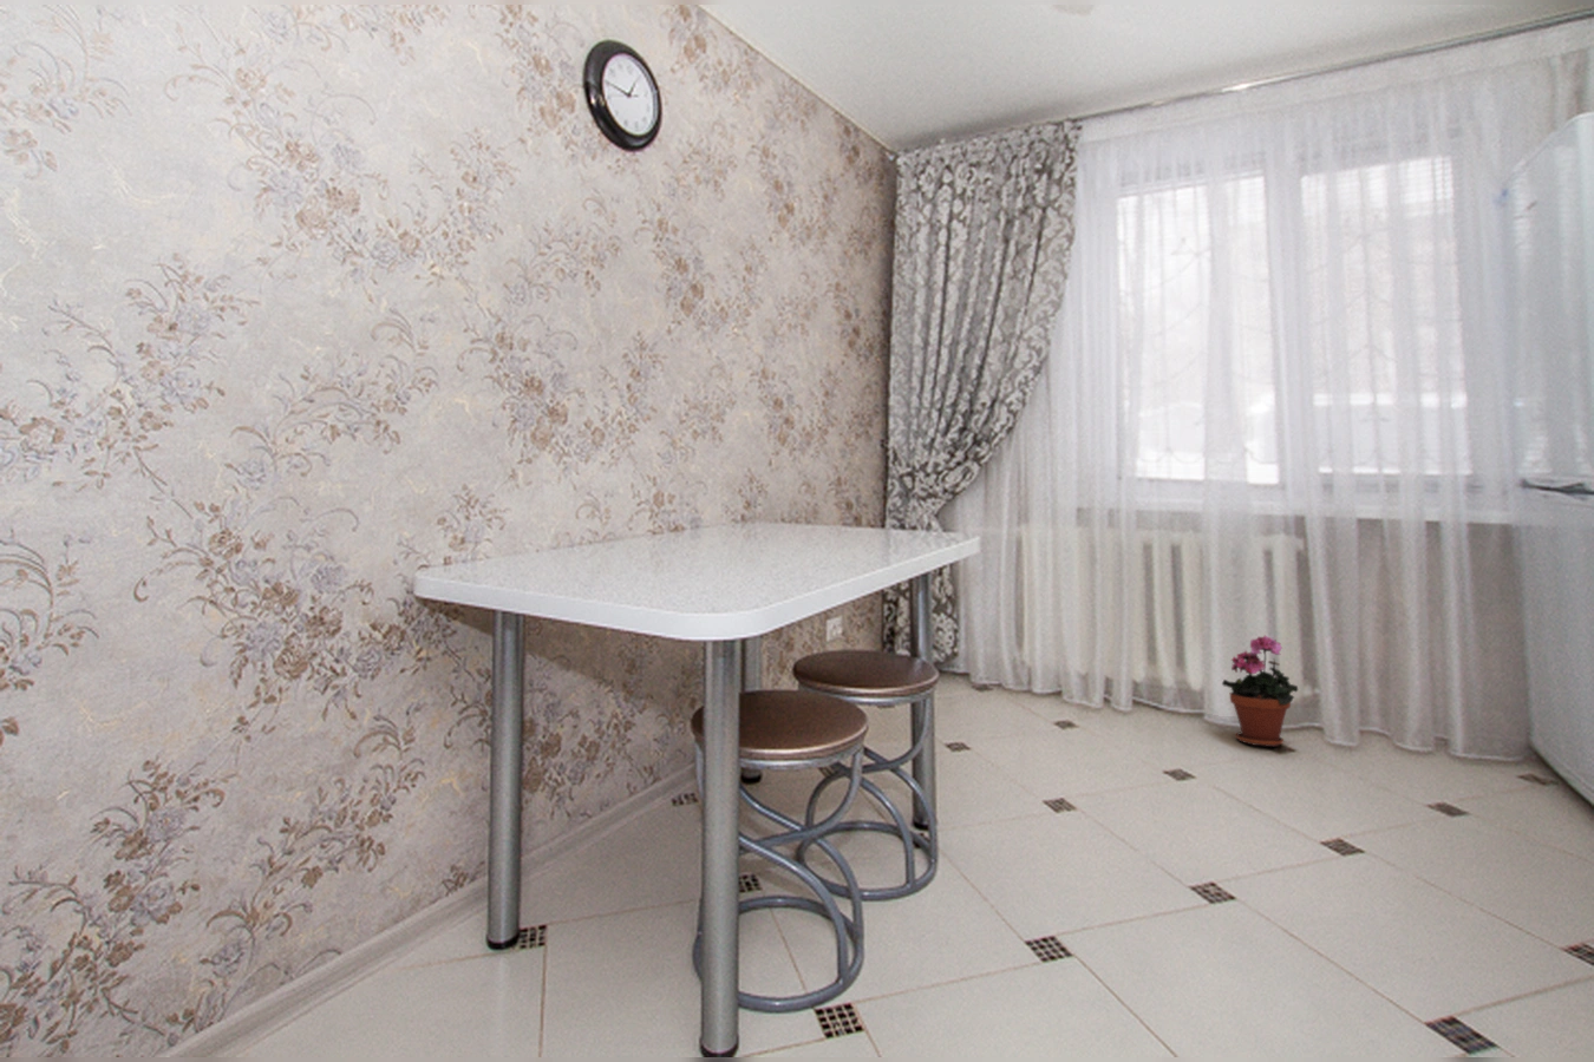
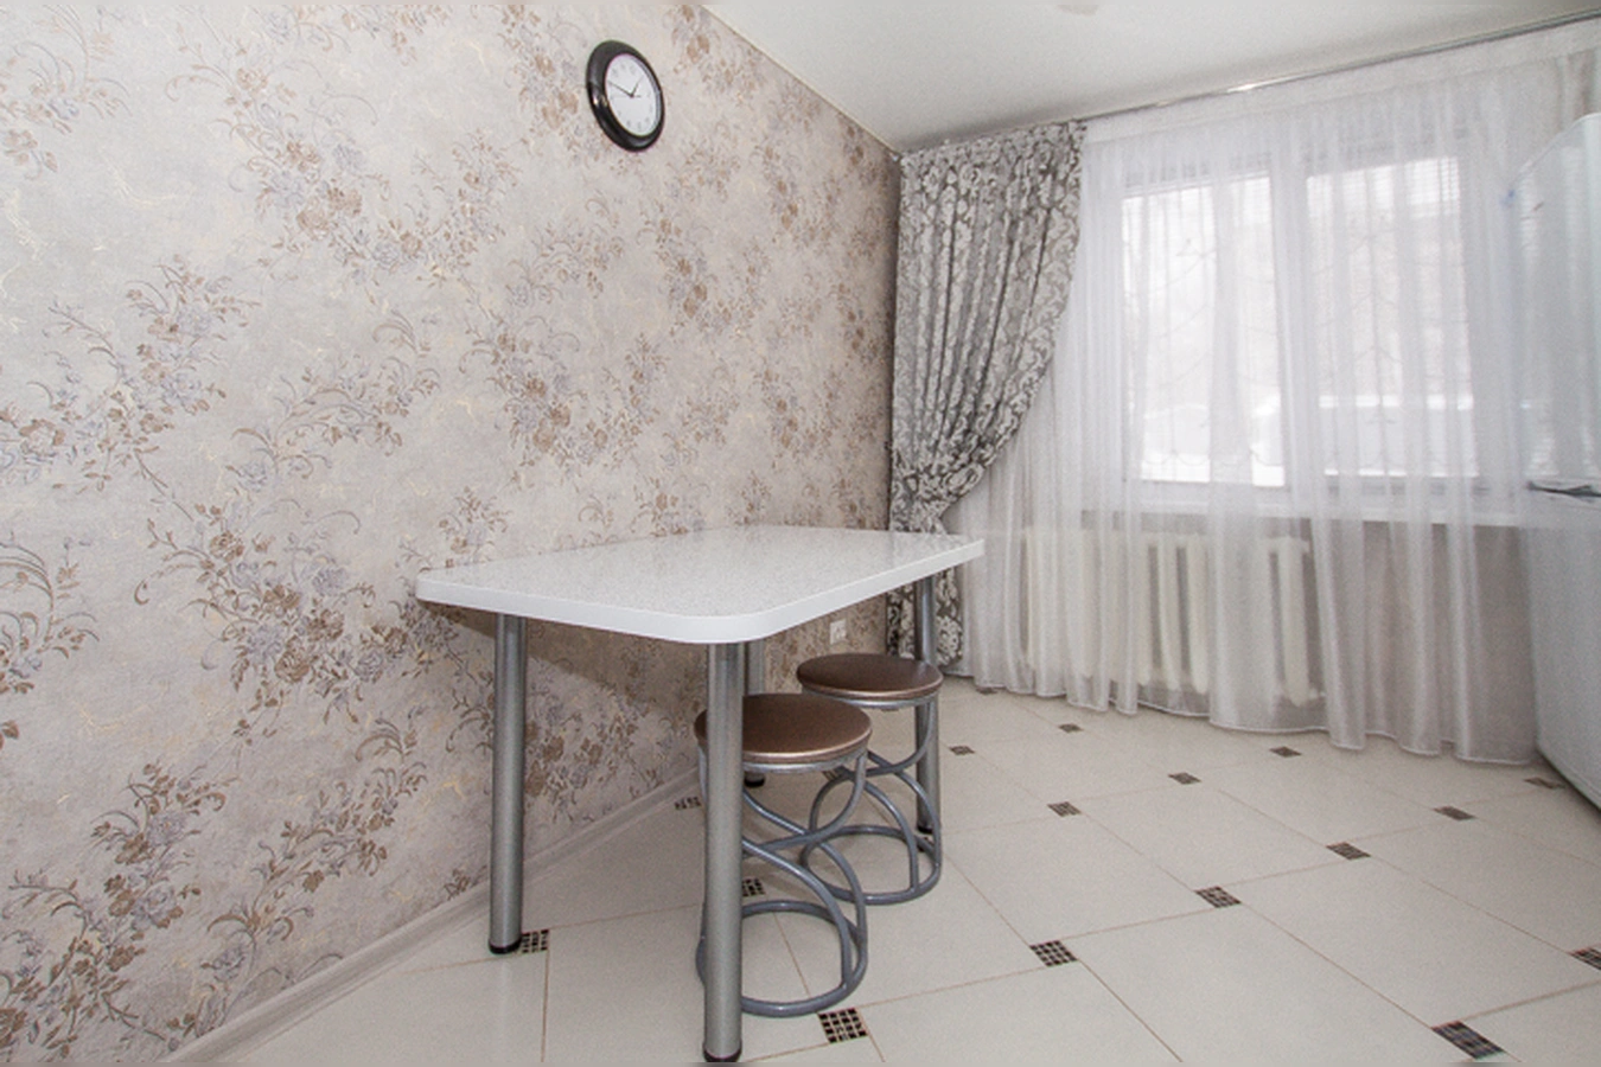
- potted plant (1258, 687)
